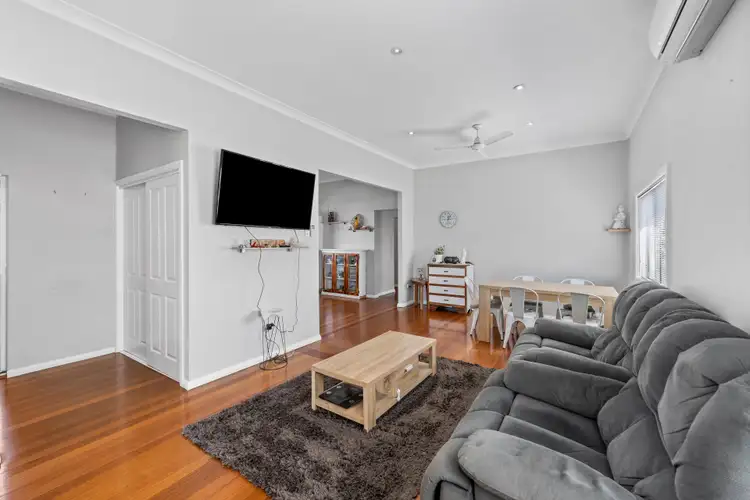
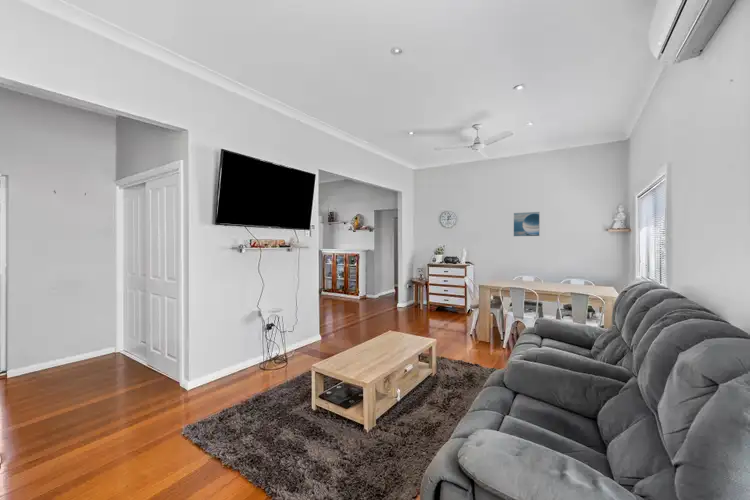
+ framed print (526, 224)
